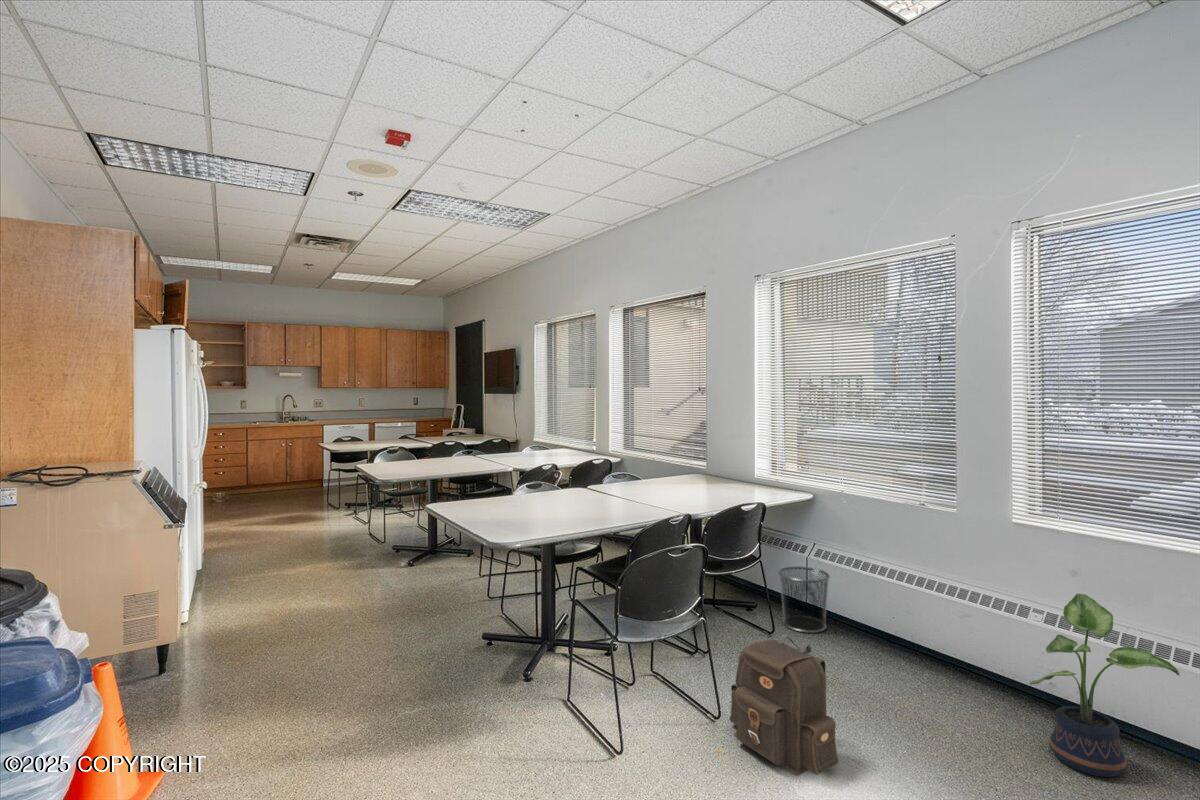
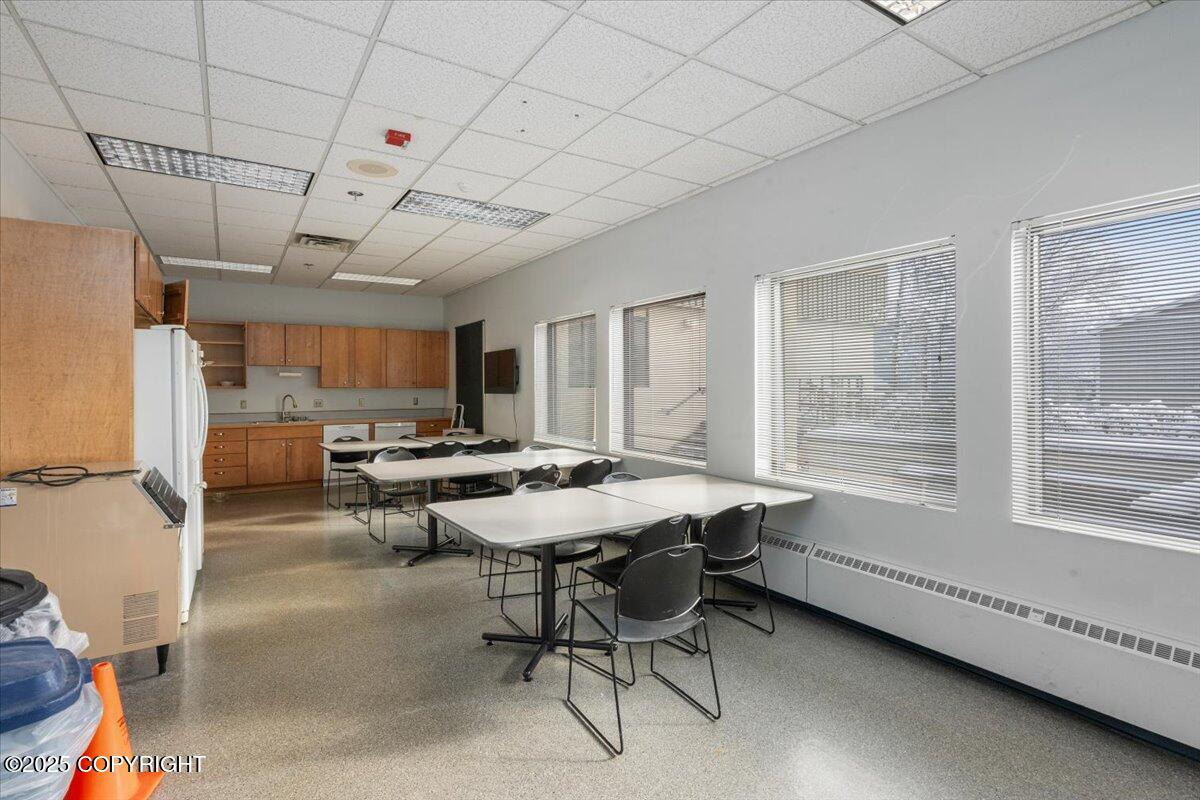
- waste bin (804, 598)
- potted plant (1095, 685)
- backpack (780, 696)
